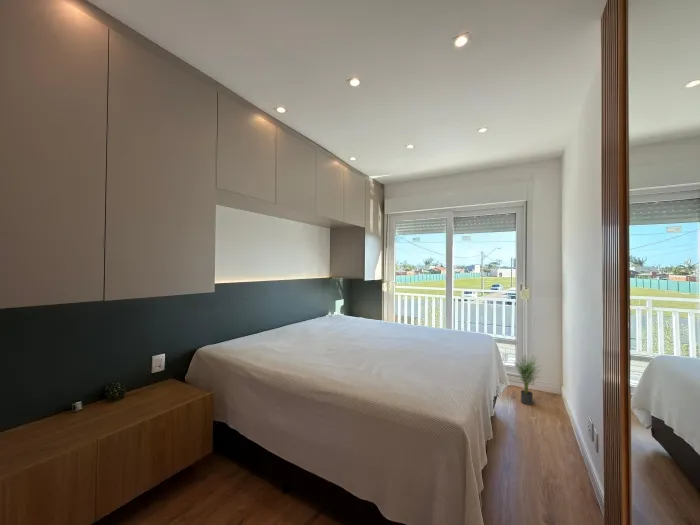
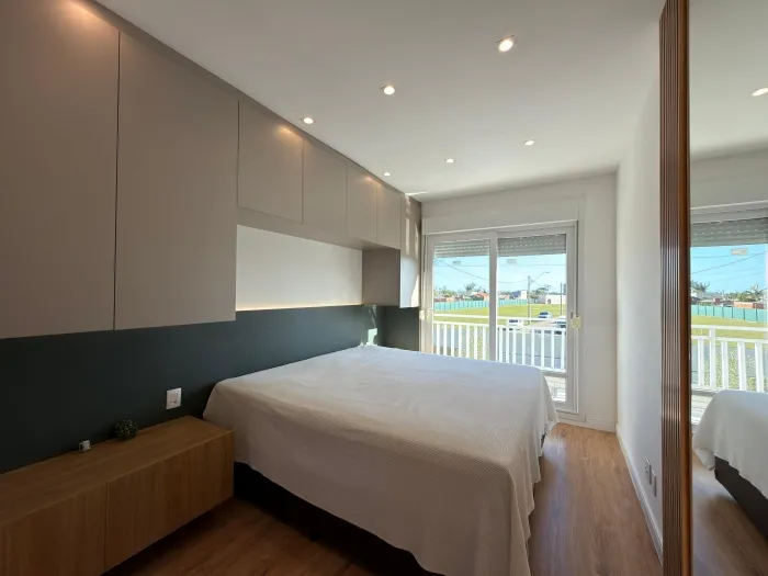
- potted plant (526, 376)
